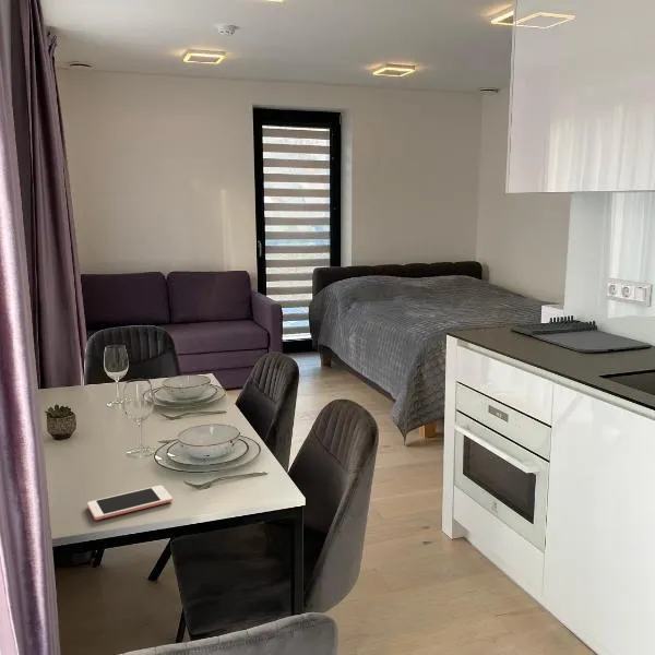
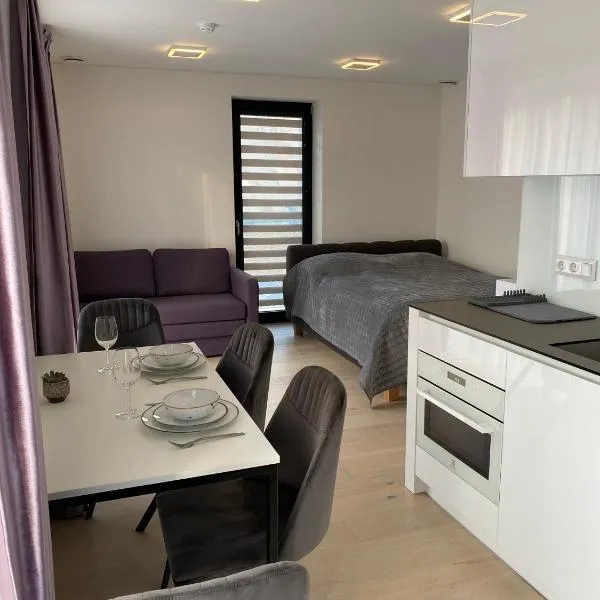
- cell phone (130, 501)
